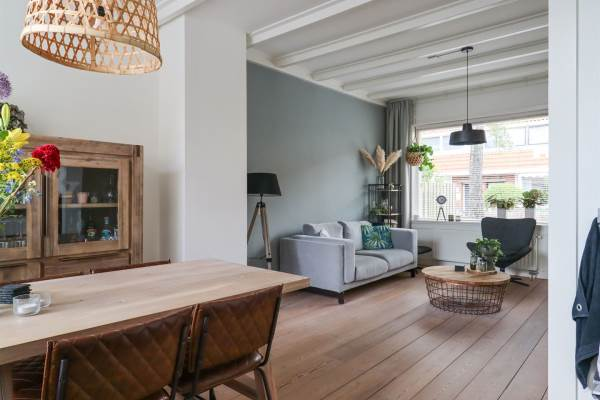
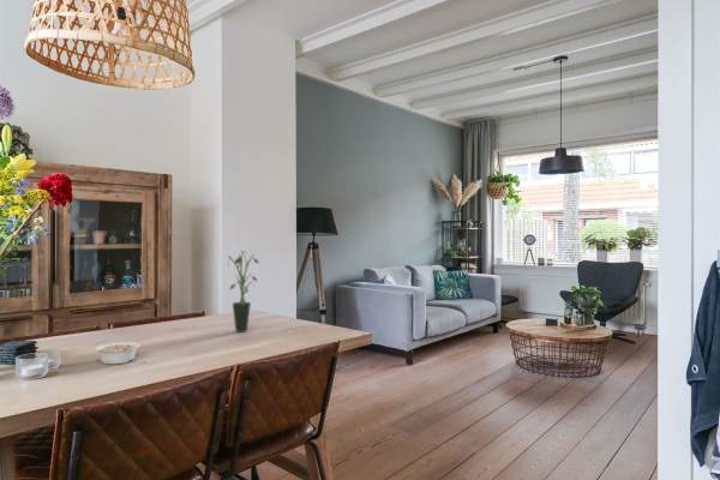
+ potted plant (245, 290)
+ legume (119, 352)
